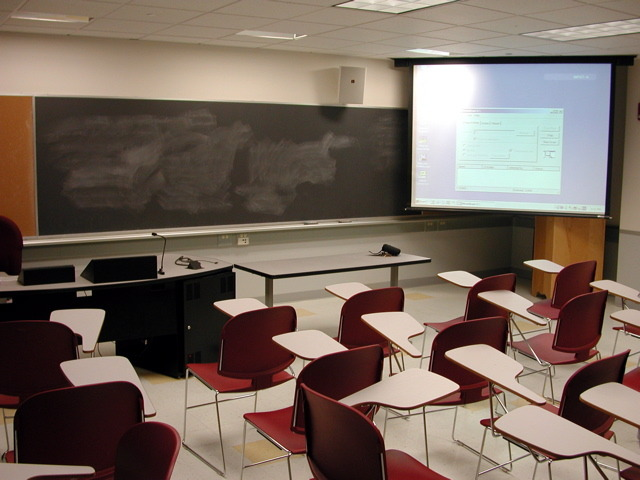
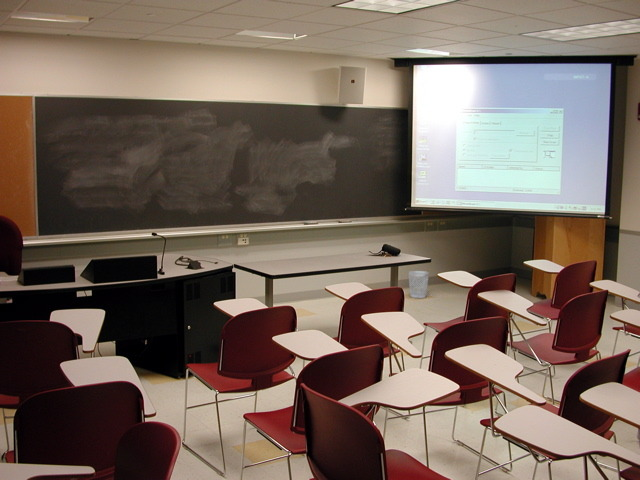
+ wastebasket (418, 284)
